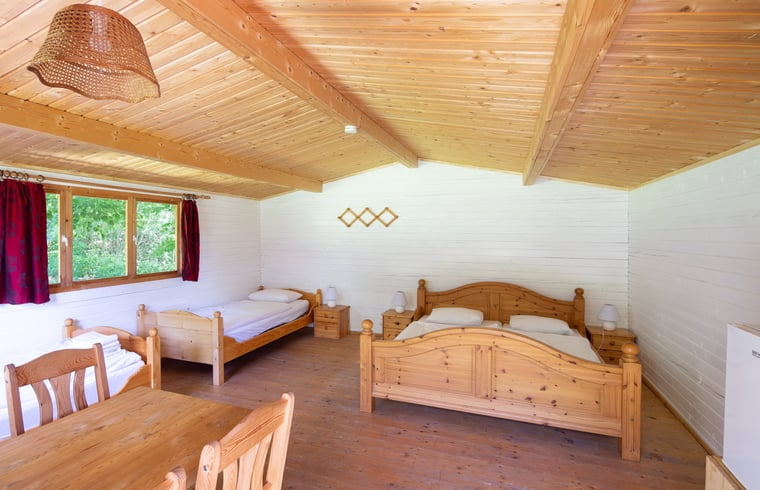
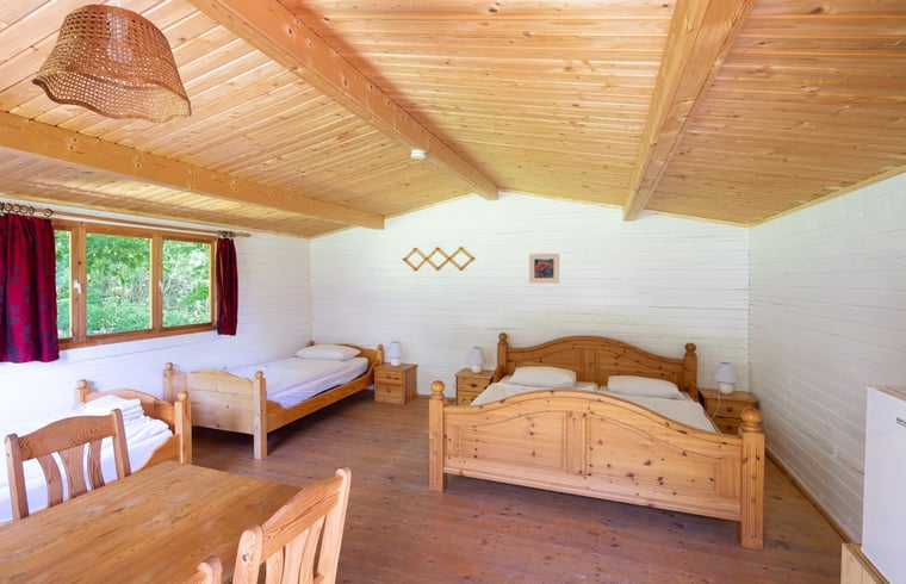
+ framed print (544, 268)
